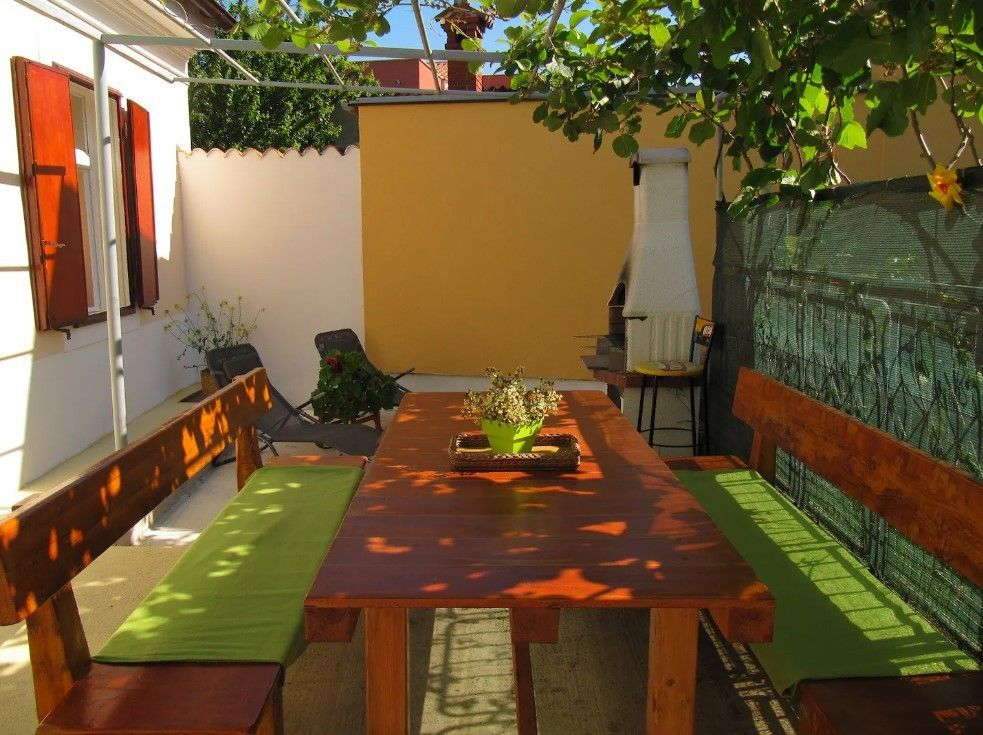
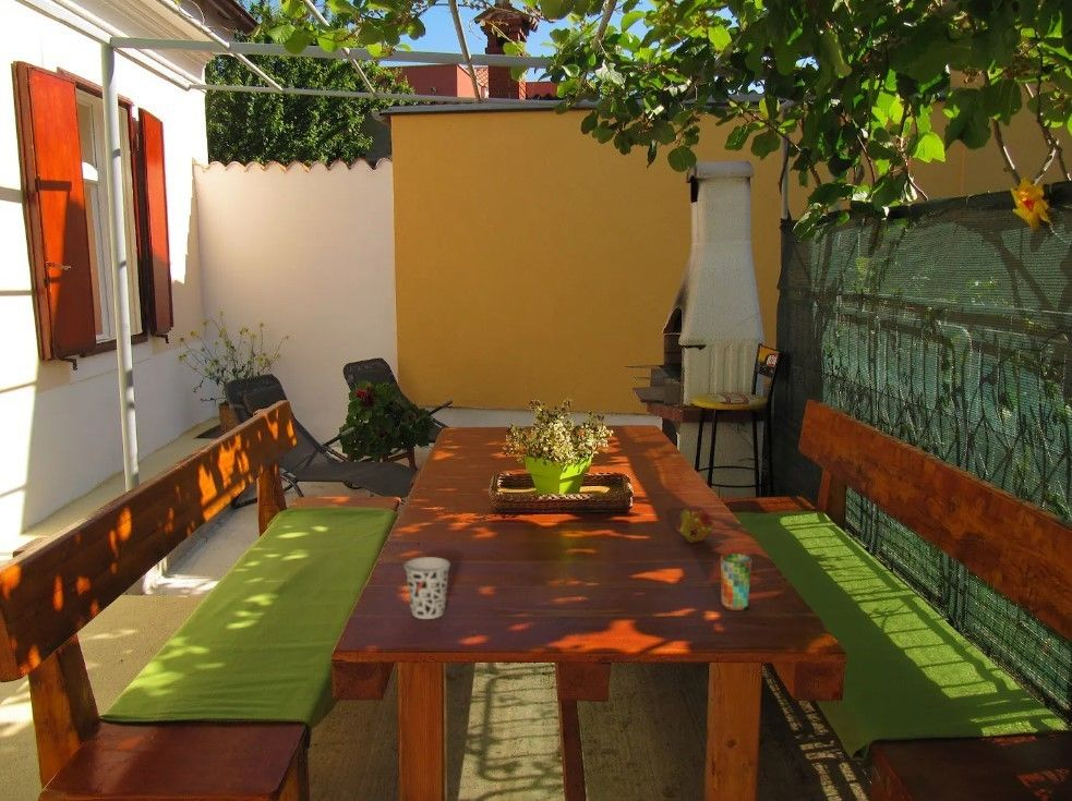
+ fruit (694, 525)
+ cup (427, 588)
+ cup (735, 582)
